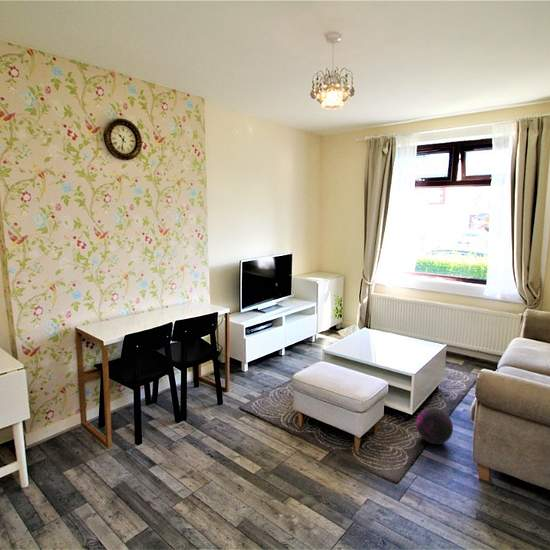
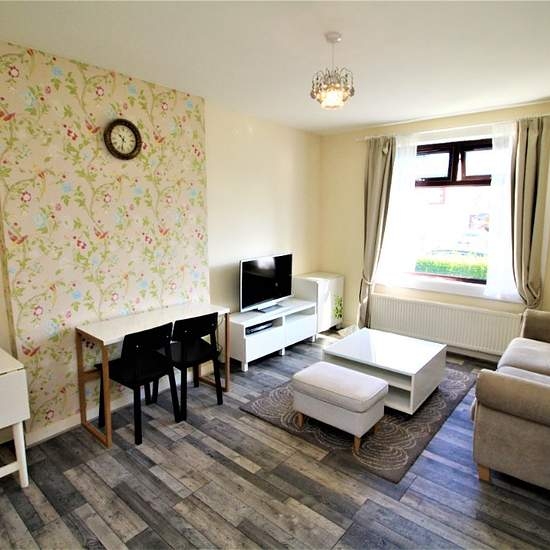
- ball (434, 425)
